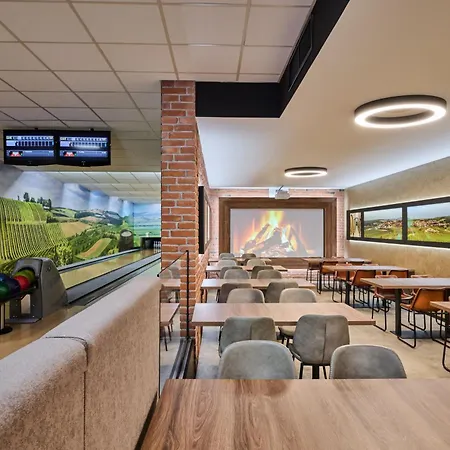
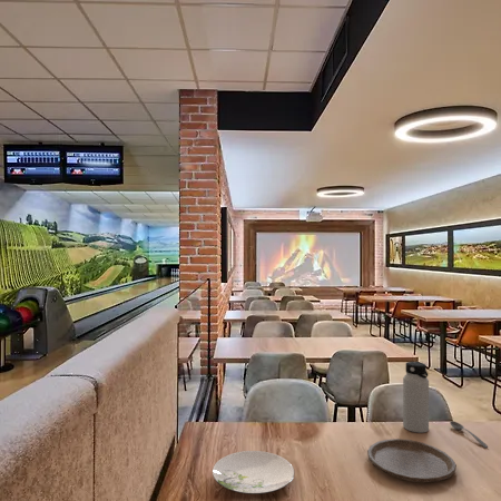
+ water bottle (415, 395)
+ plate (253, 474)
+ plate (410, 460)
+ soupspoon (469, 432)
